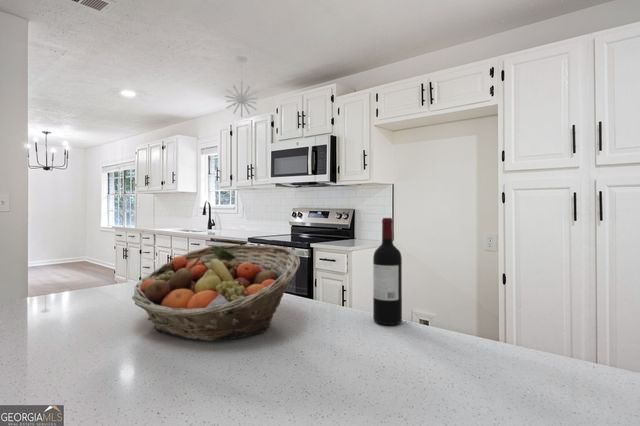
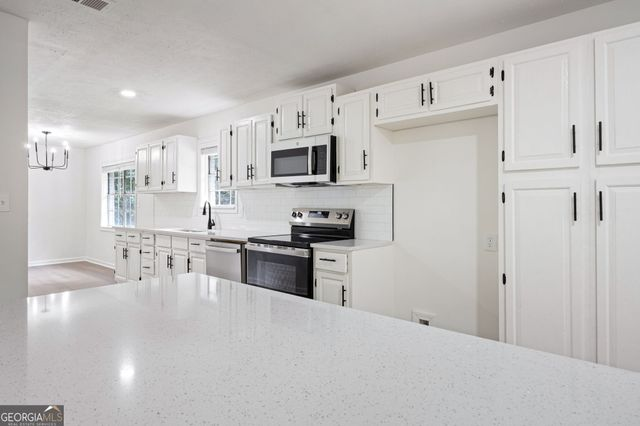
- fruit basket (218, 285)
- pendant light (241, 86)
- wine bottle (387, 269)
